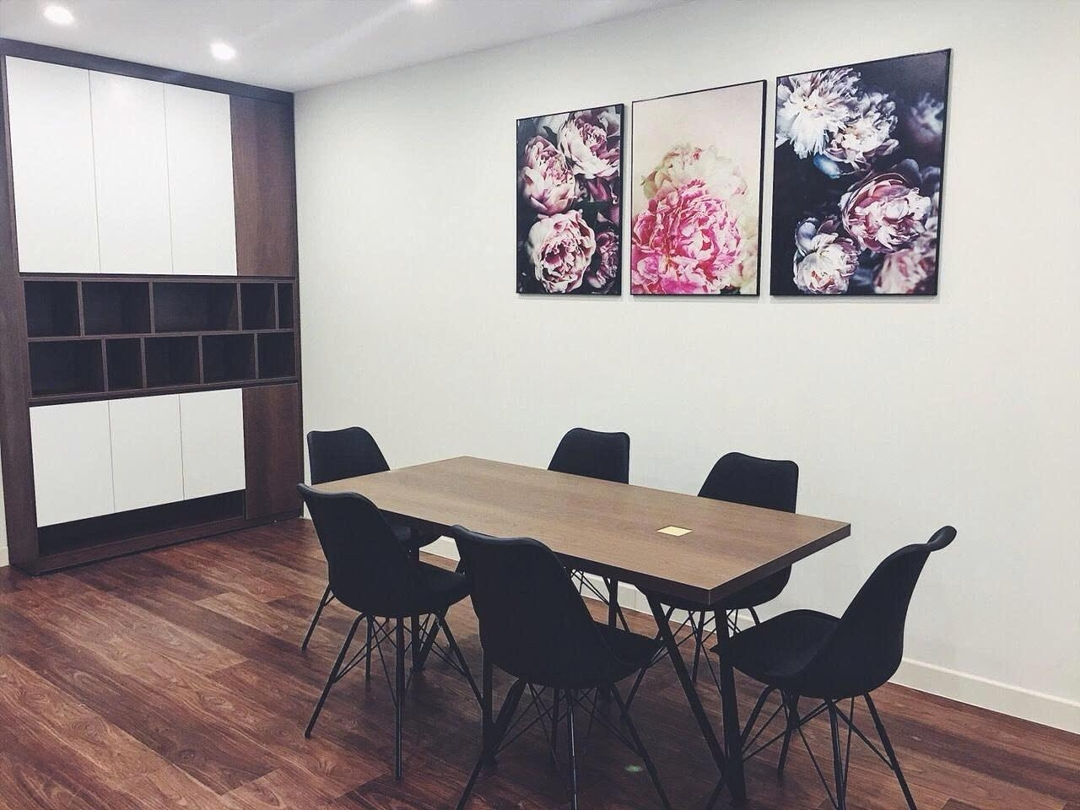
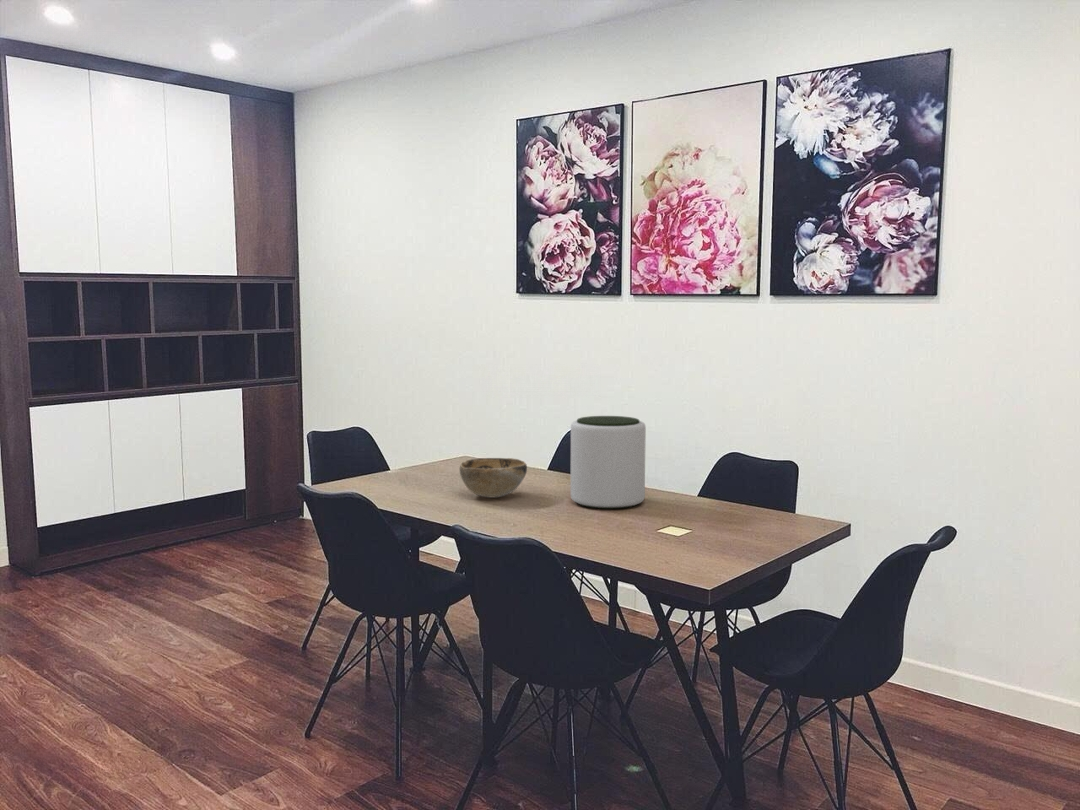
+ plant pot (607, 461)
+ decorative bowl (493, 479)
